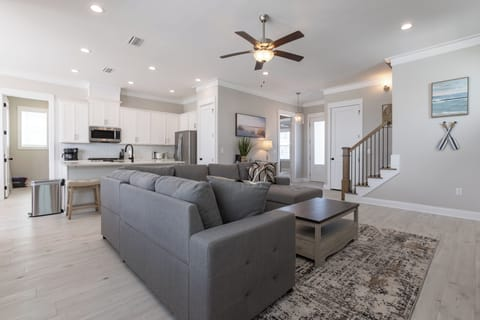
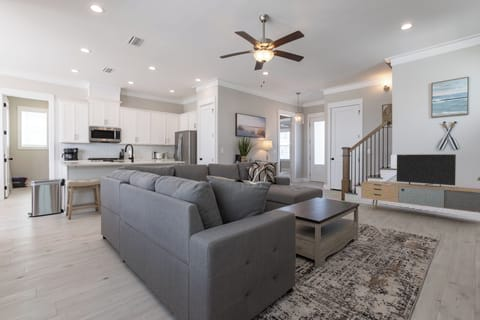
+ media console (423, 185)
